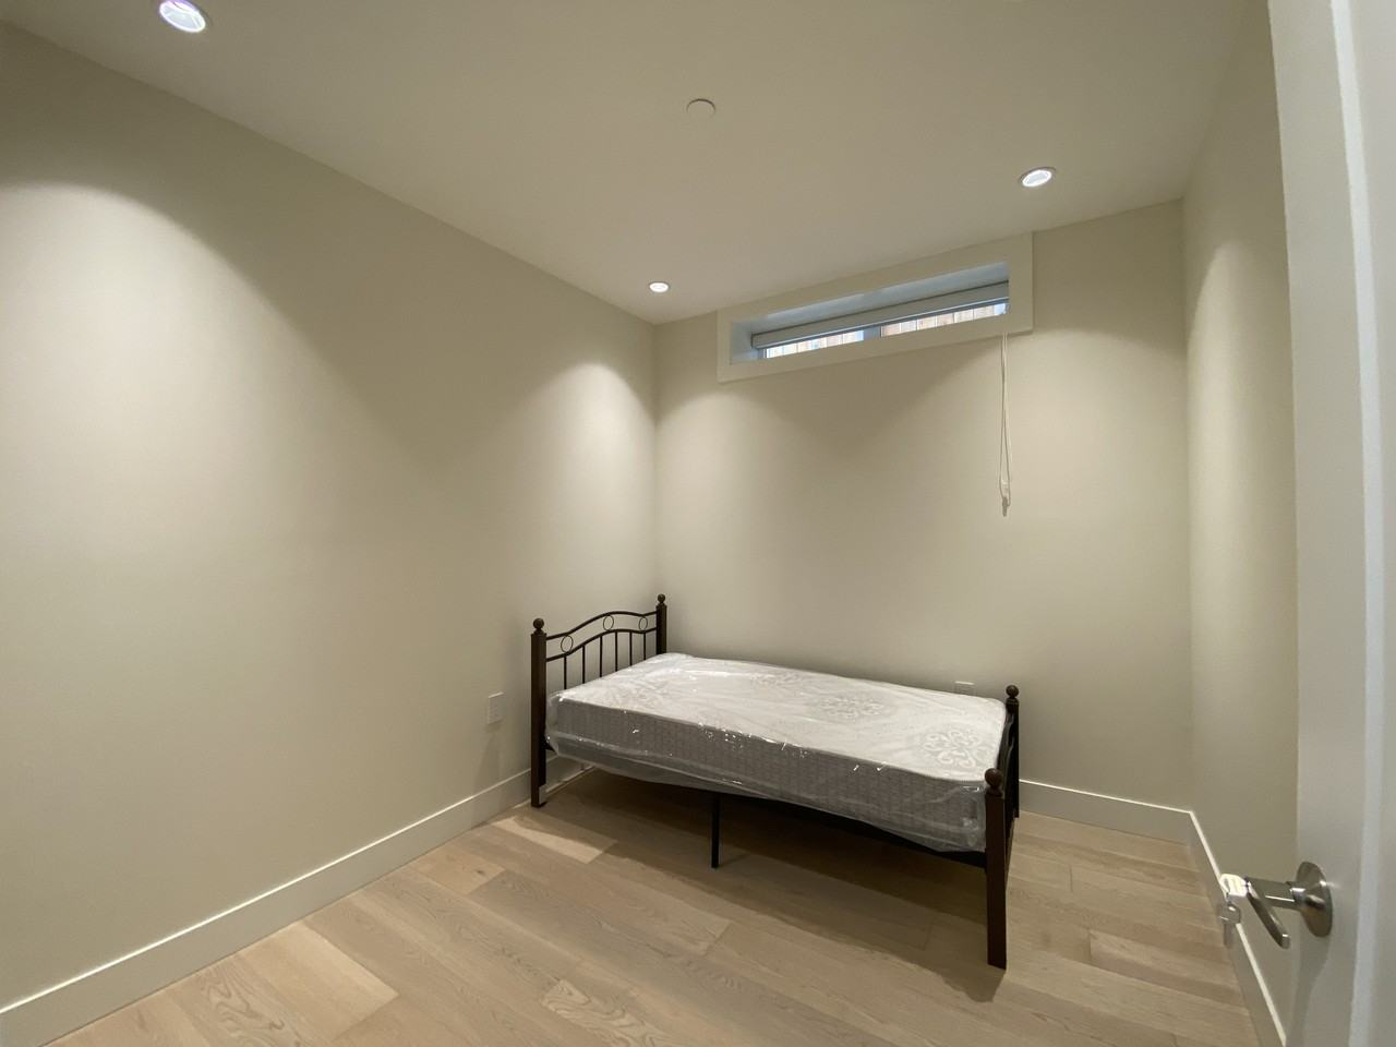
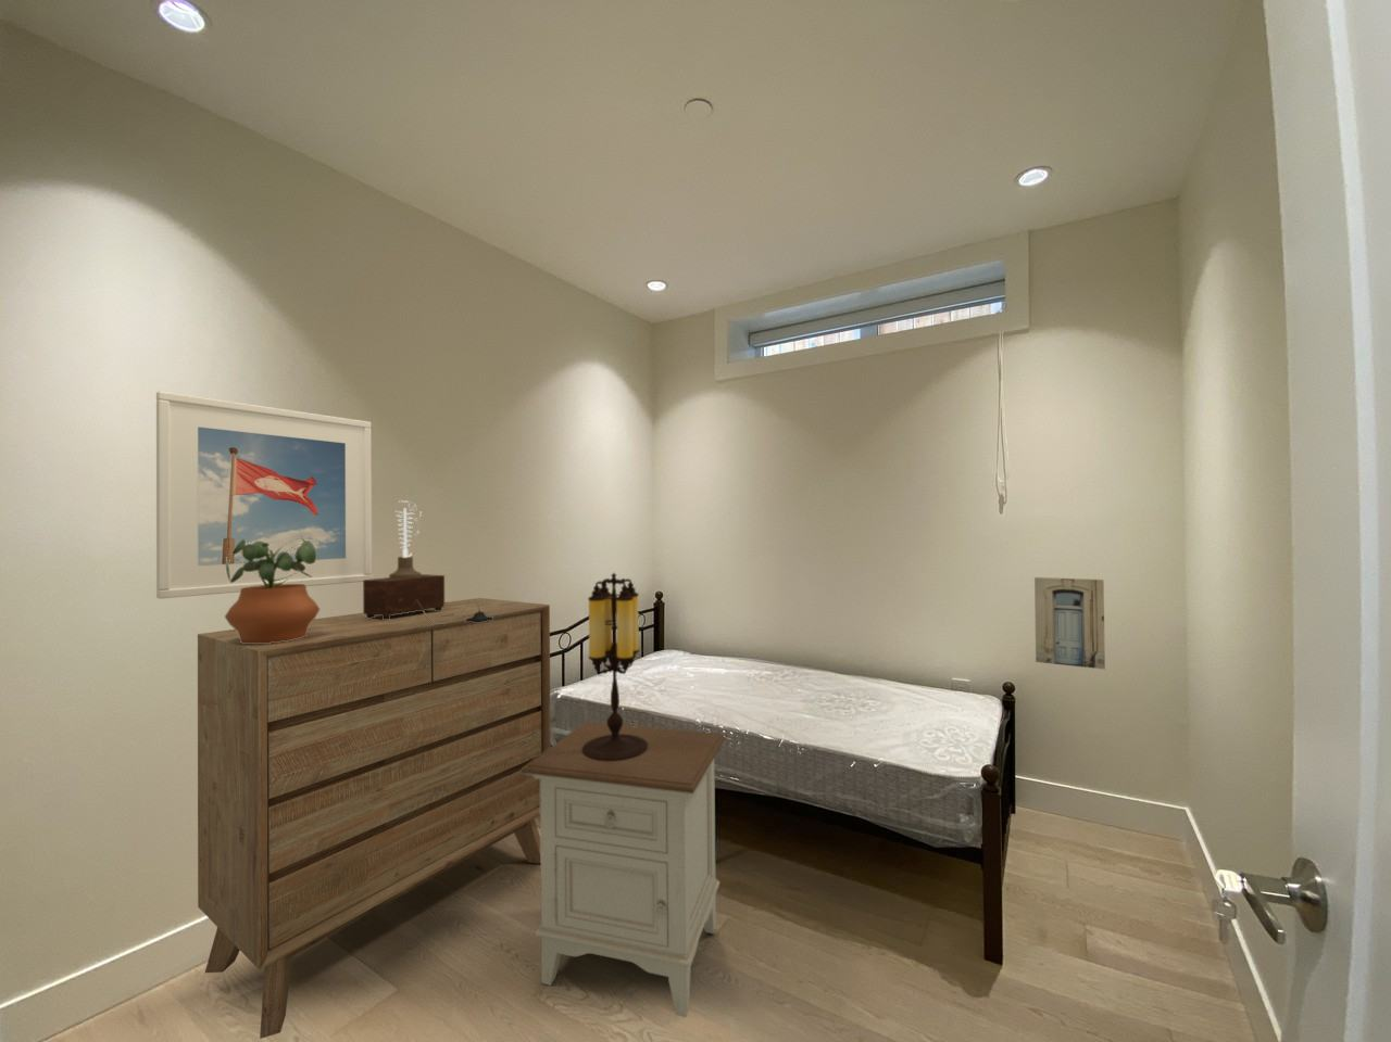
+ dresser (399, 761)
+ table lamp (436, 576)
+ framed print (277, 498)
+ wall art (1068, 621)
+ table lamp (614, 659)
+ potted plant (269, 586)
+ nightstand (630, 853)
